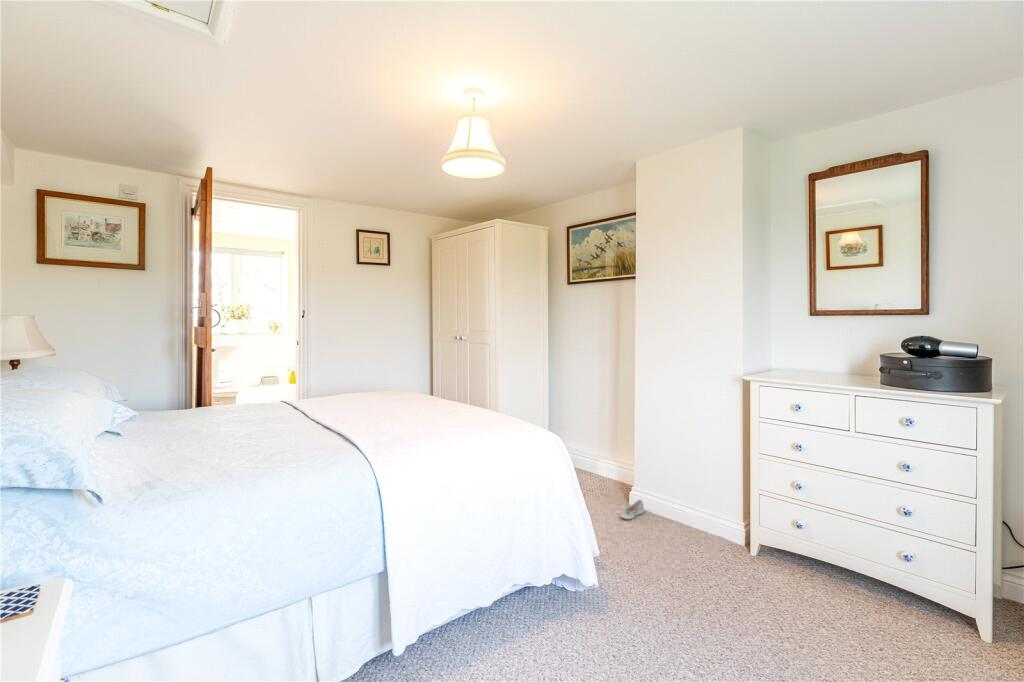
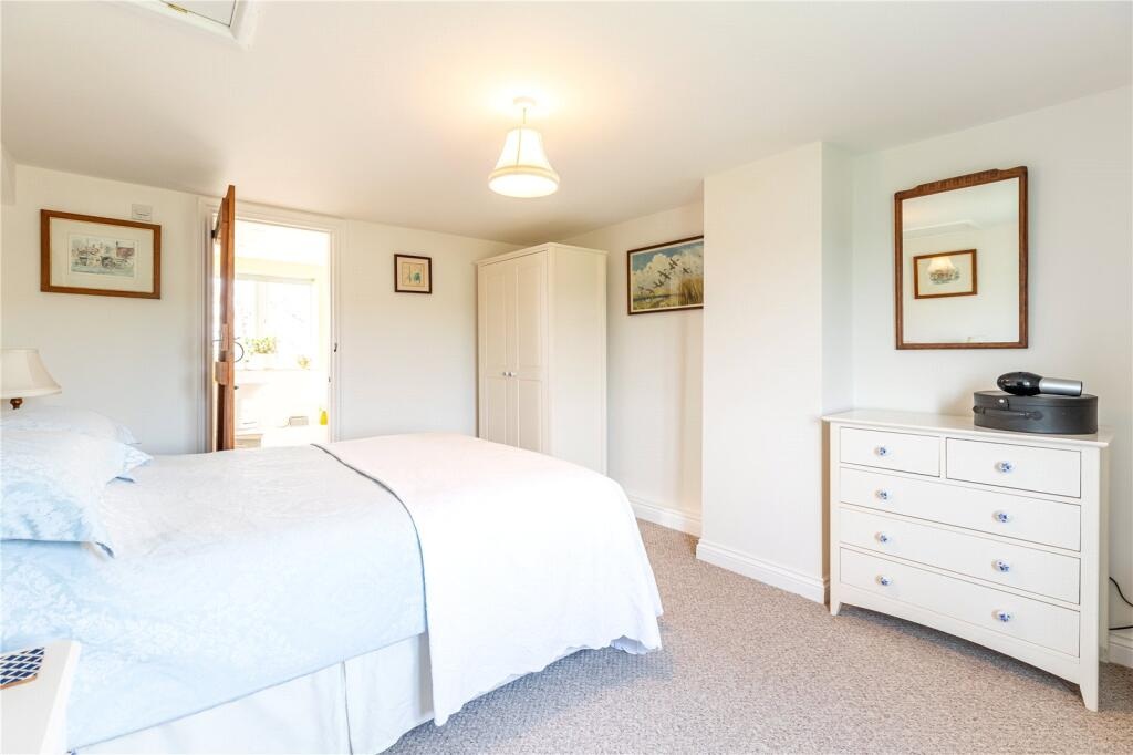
- shoe (631, 509)
